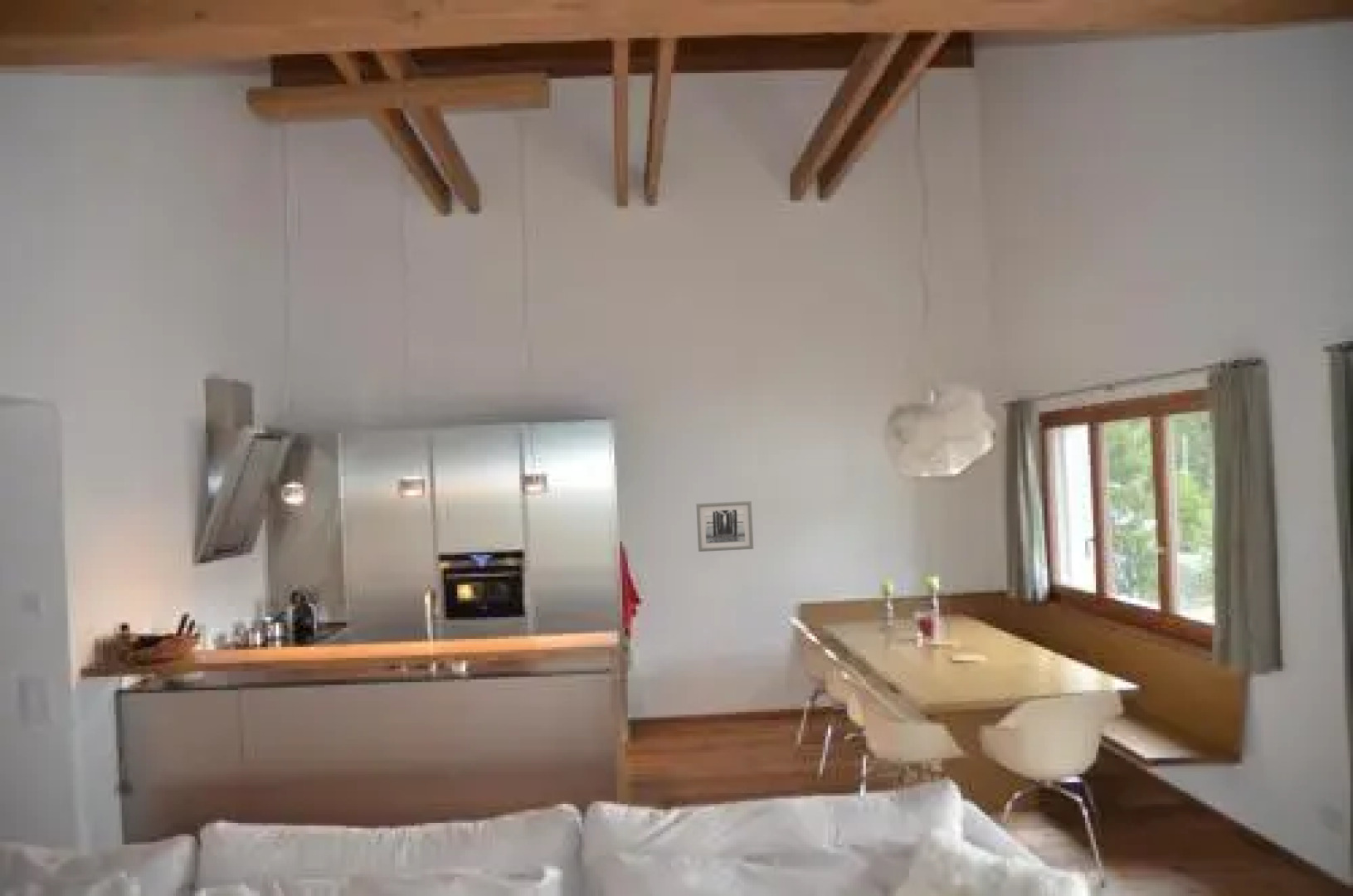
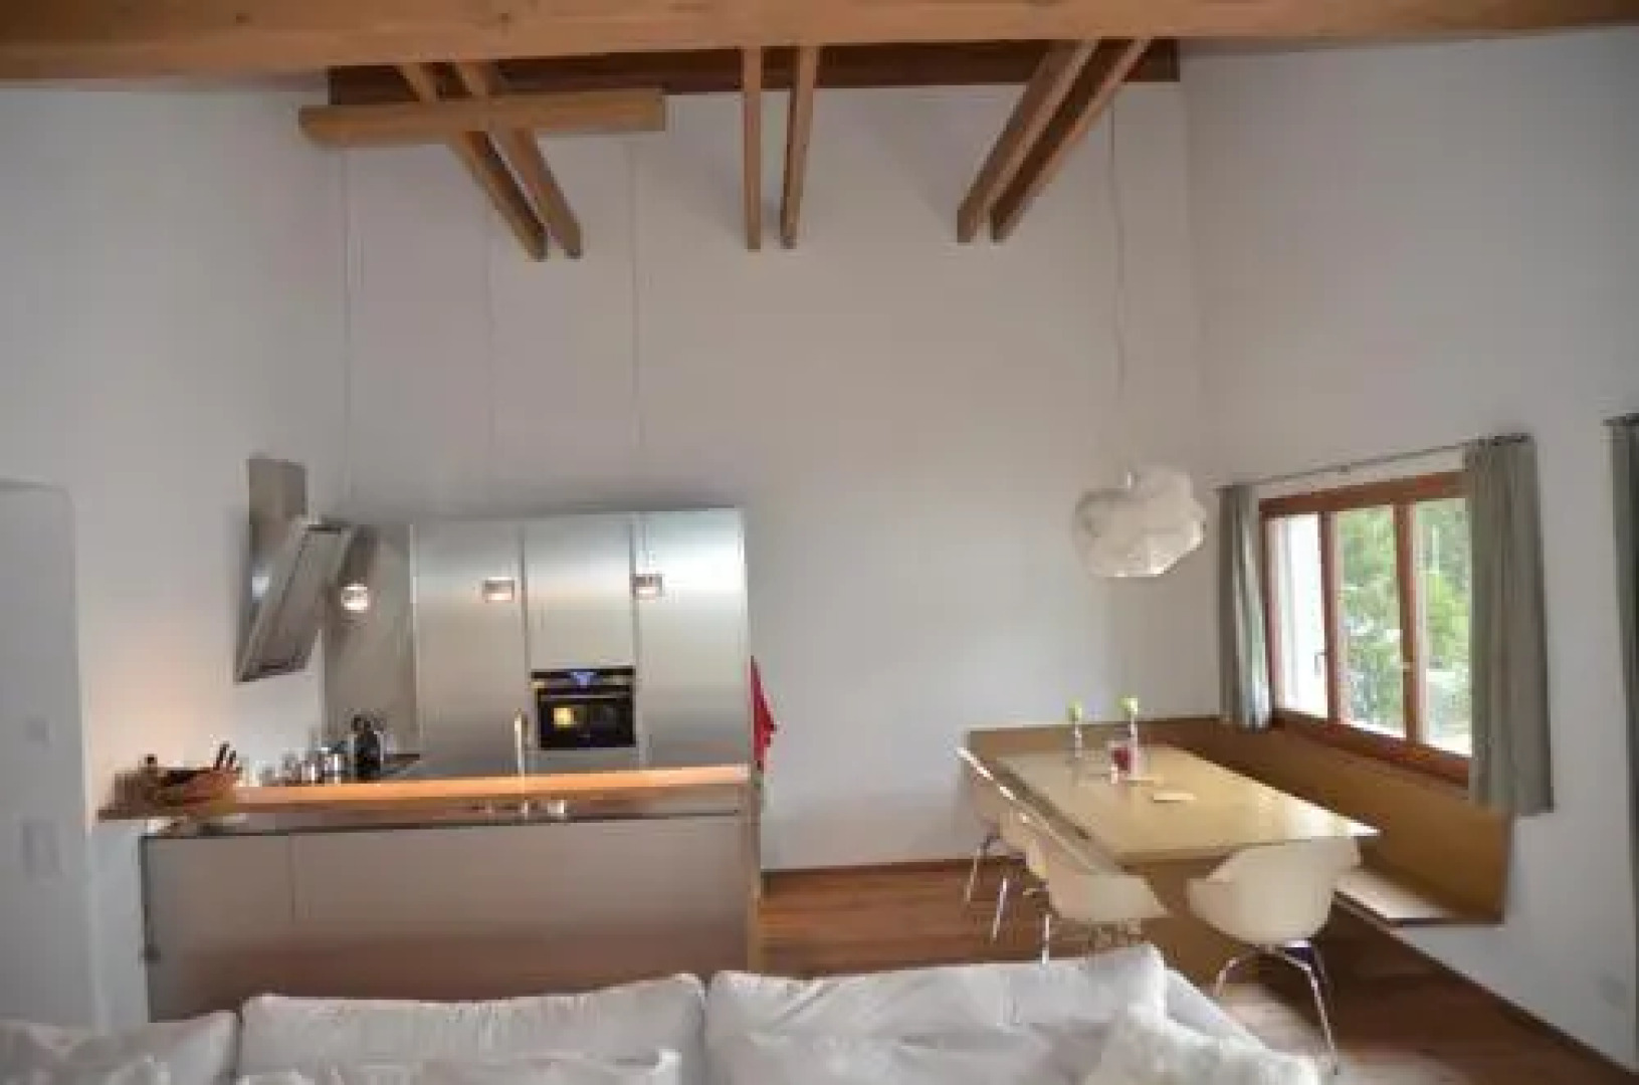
- wall art (724, 526)
